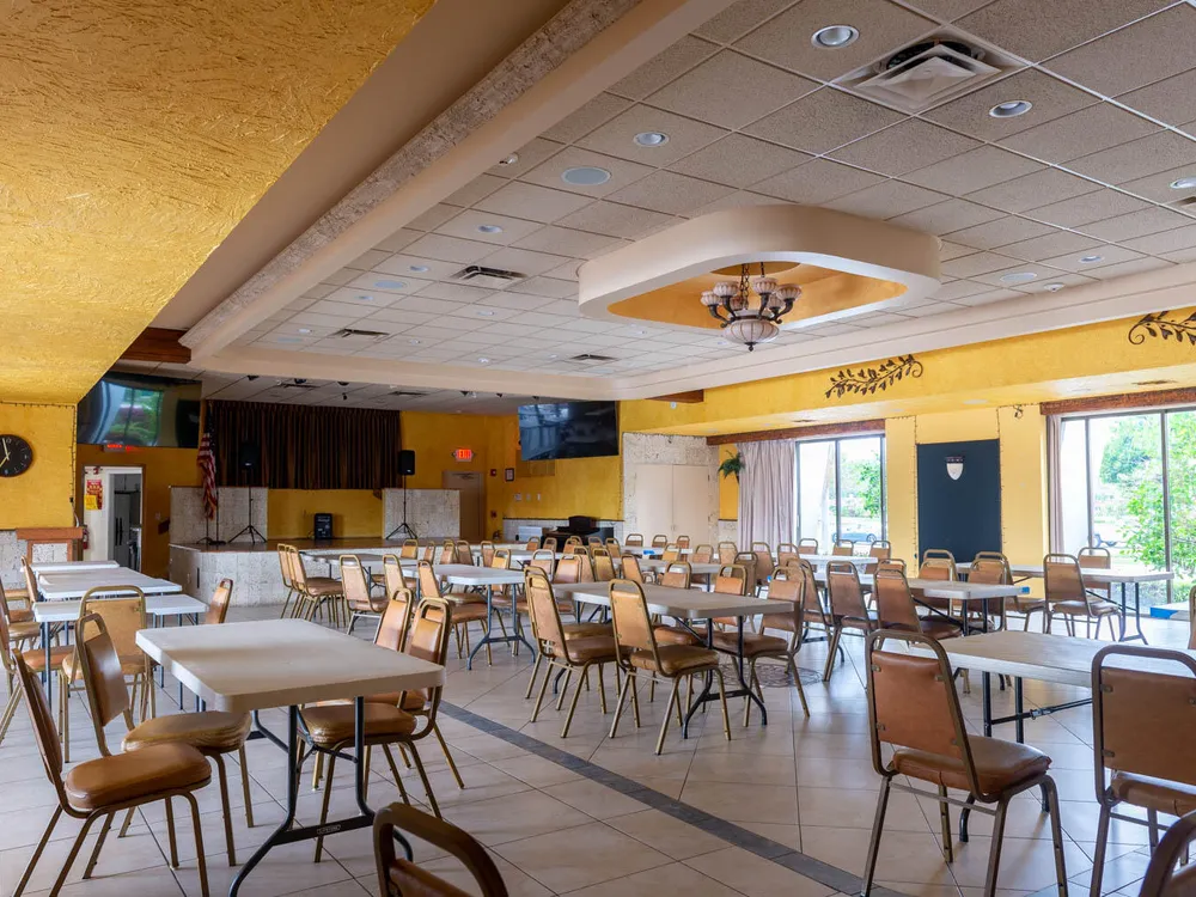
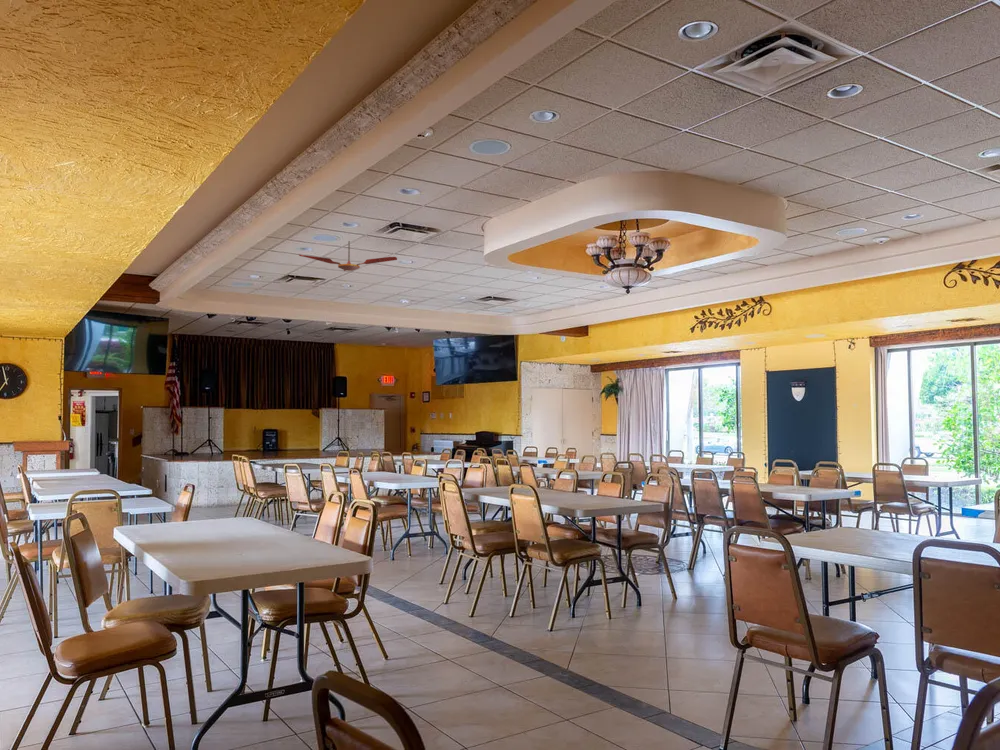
+ ceiling fan (348, 258)
